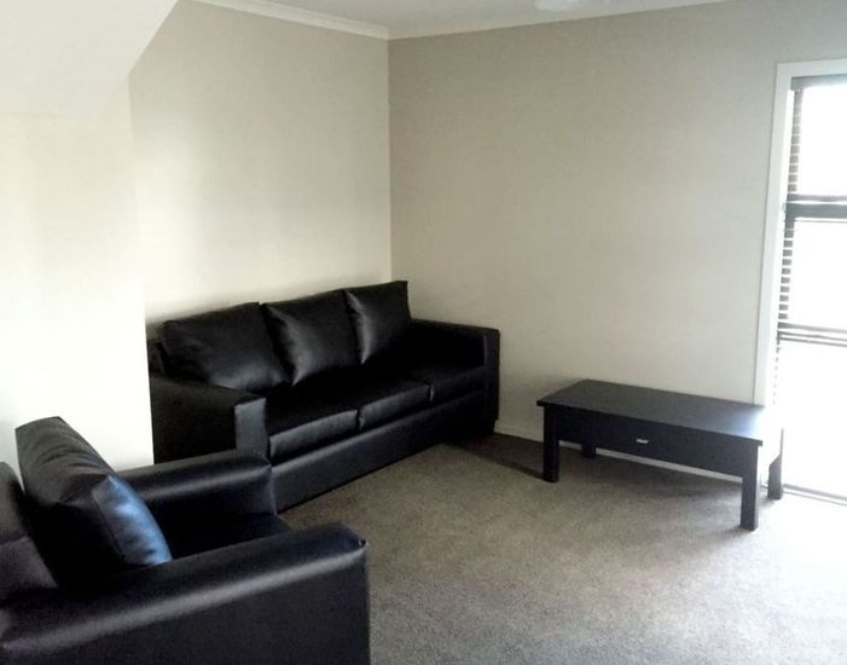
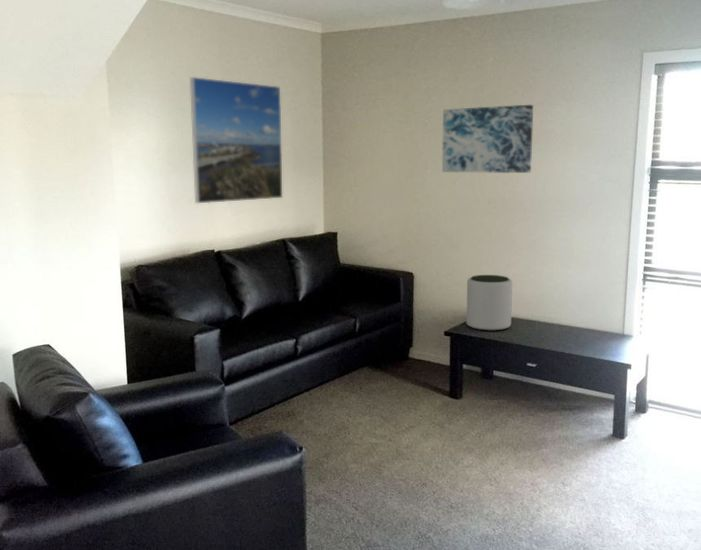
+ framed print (239, 142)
+ plant pot (489, 302)
+ wall art (485, 140)
